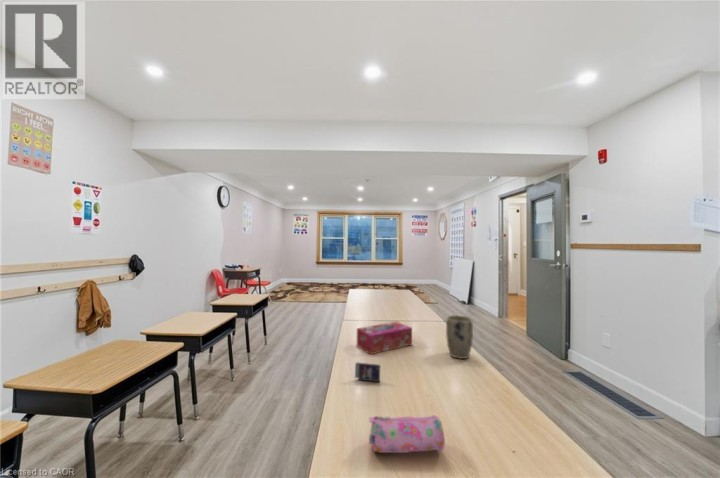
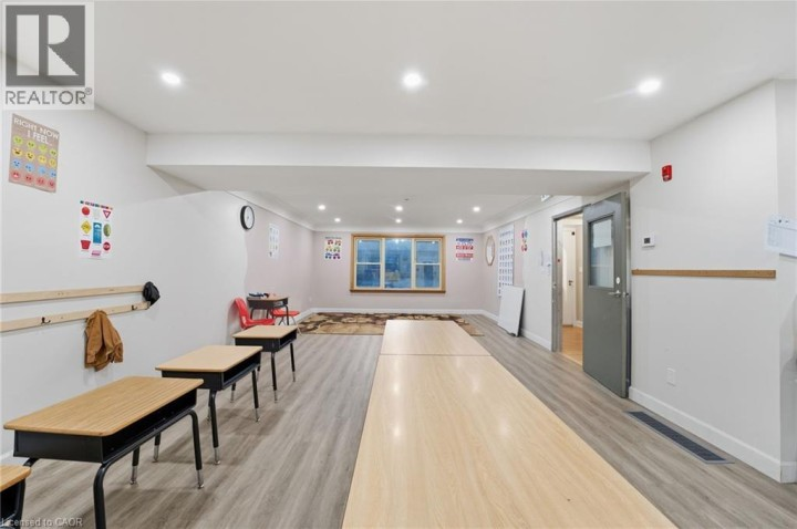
- tissue box (384, 336)
- crayon box (367, 371)
- pencil case (405, 432)
- plant pot (459, 336)
